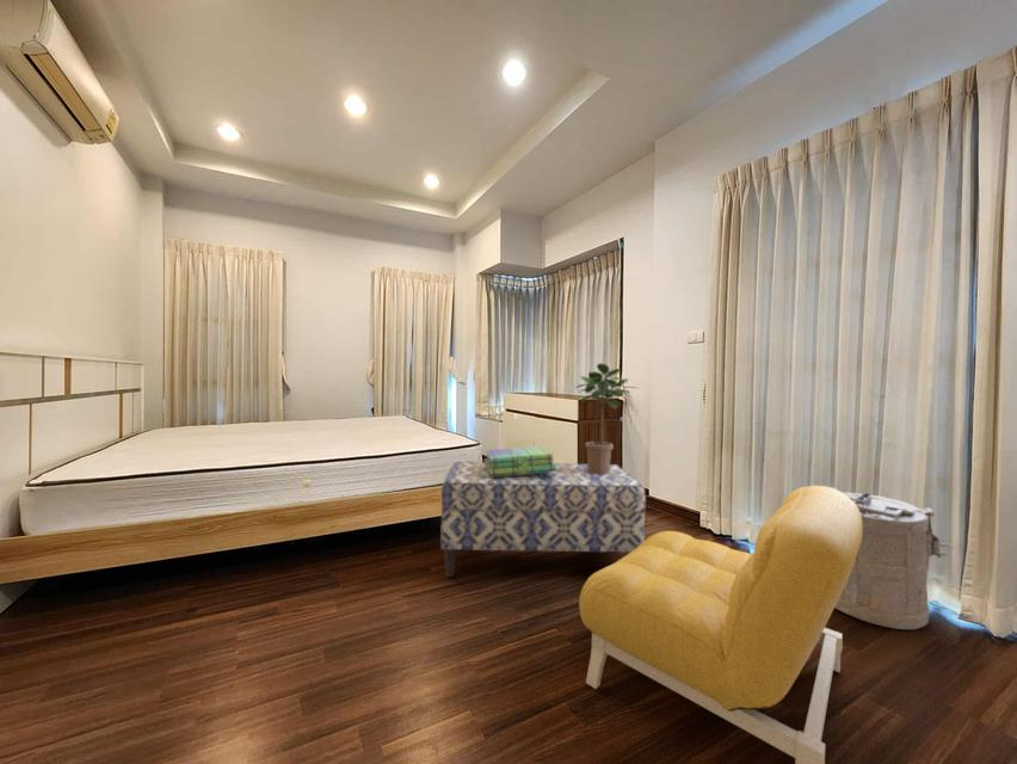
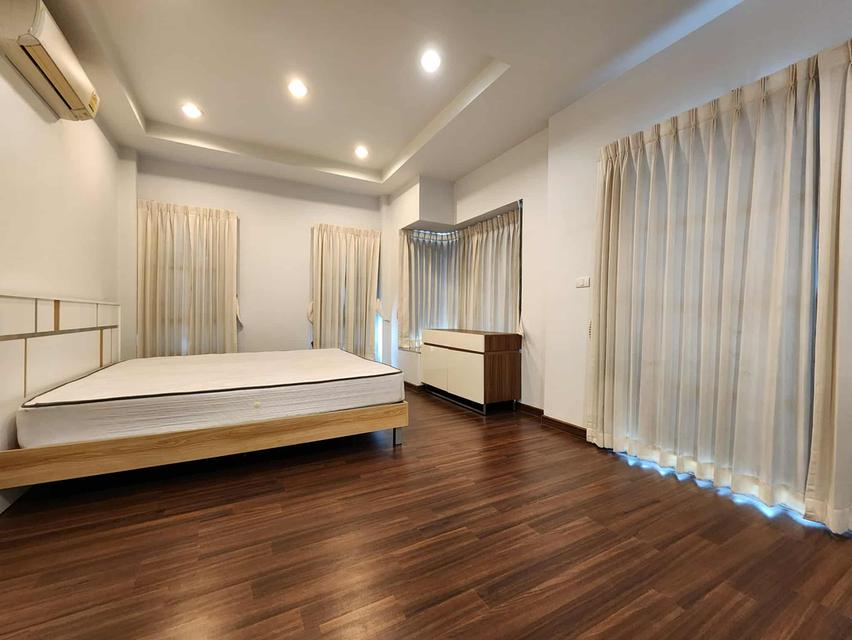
- bench (538, 515)
- laundry hamper (865, 547)
- stack of books (518, 462)
- armchair (715, 578)
- potted plant (603, 418)
